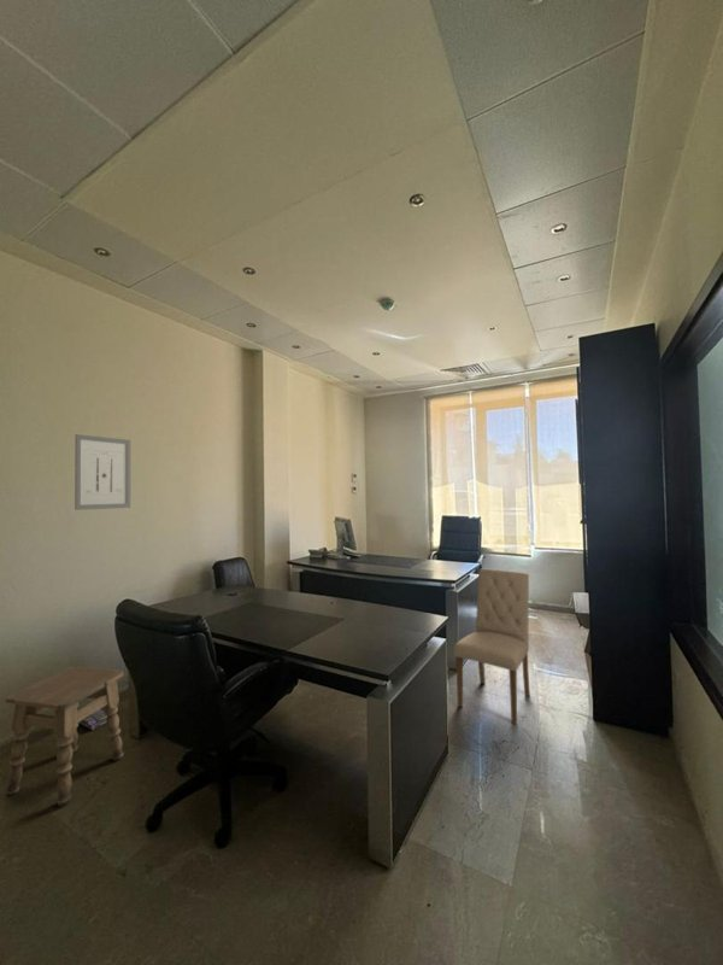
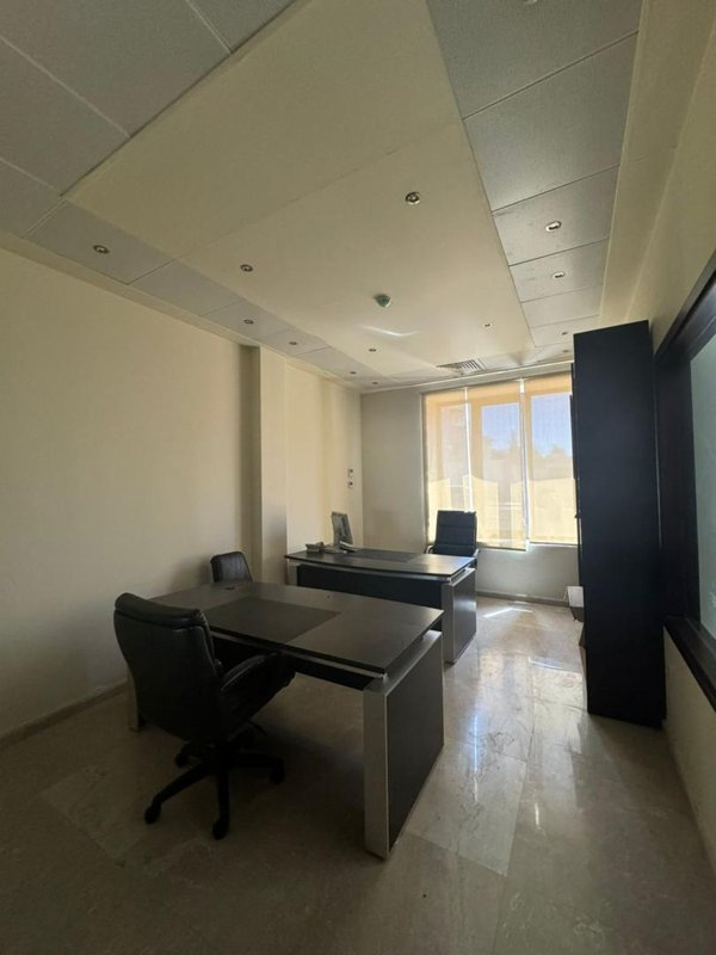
- dining chair (494, 637)
- box (95, 719)
- side table (67, 729)
- wall art (104, 473)
